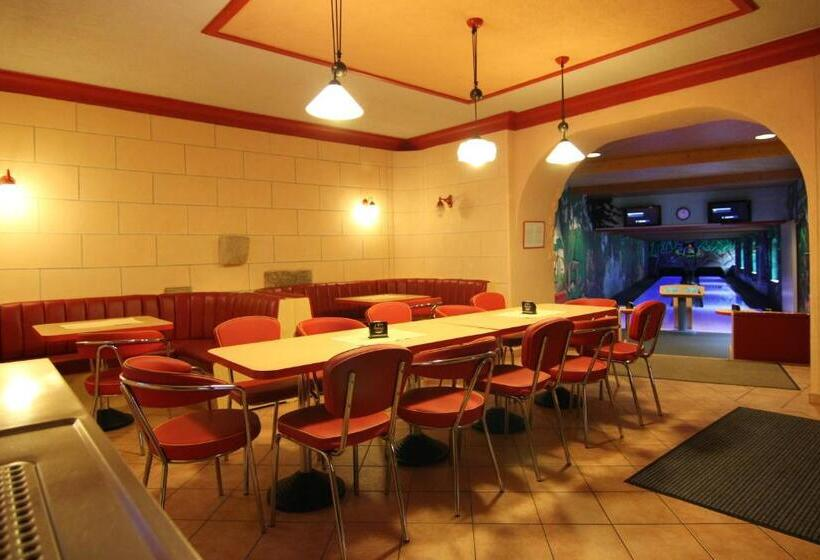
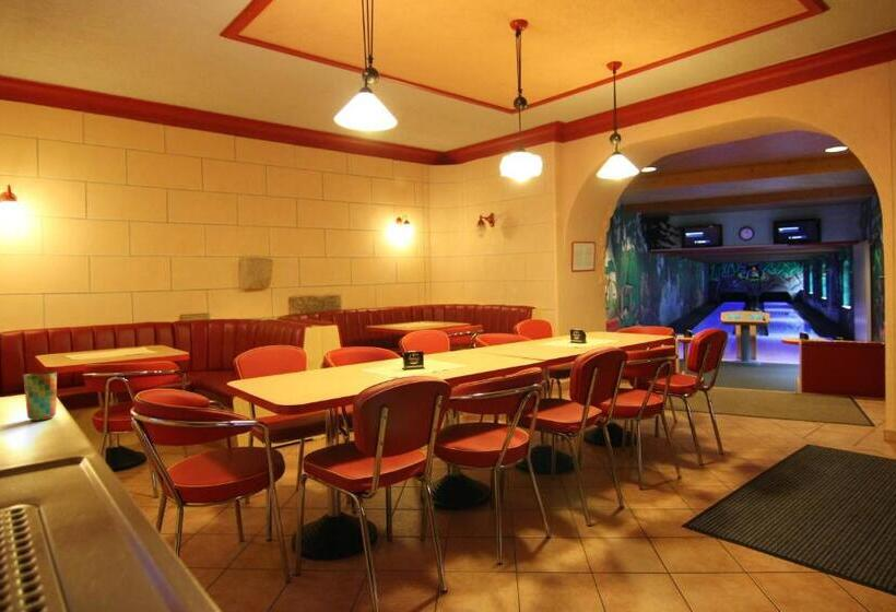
+ cup (40, 396)
